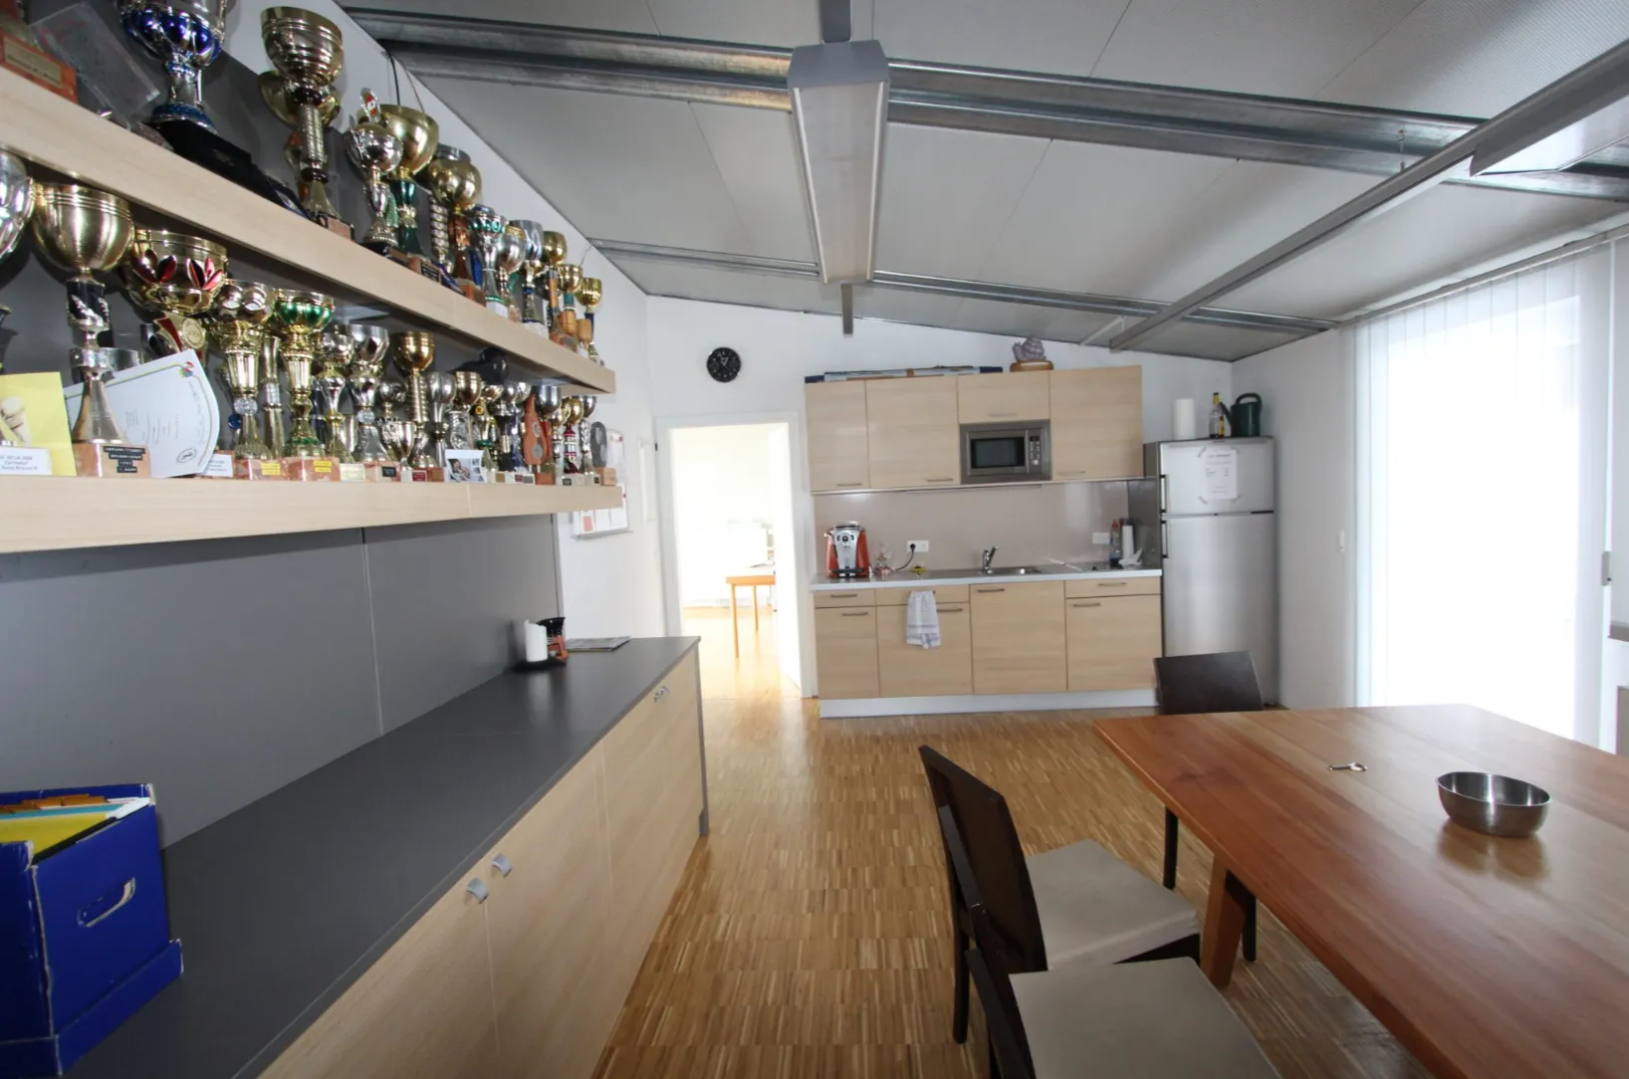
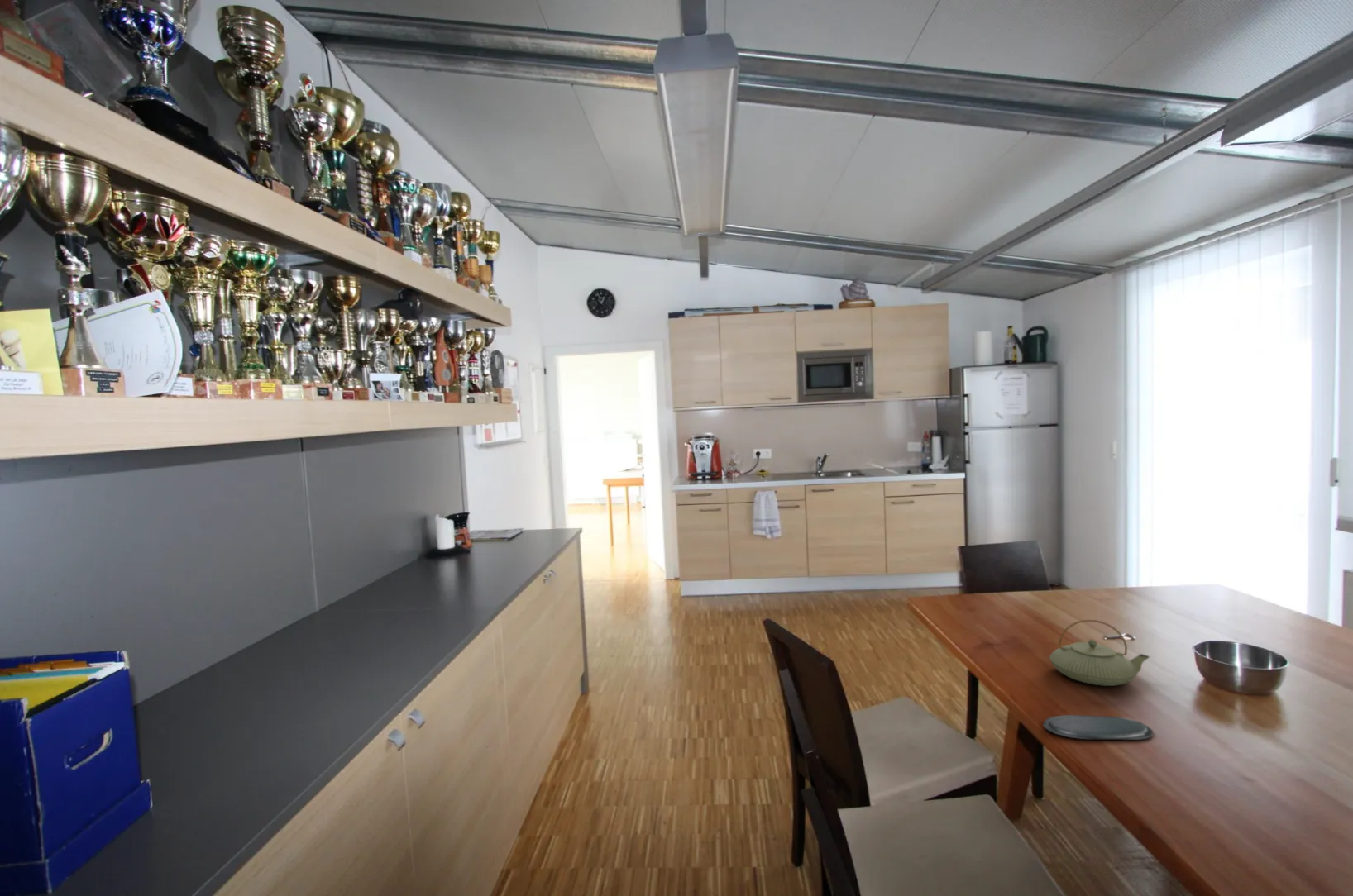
+ teapot (1098, 649)
+ oval tray (1097, 727)
